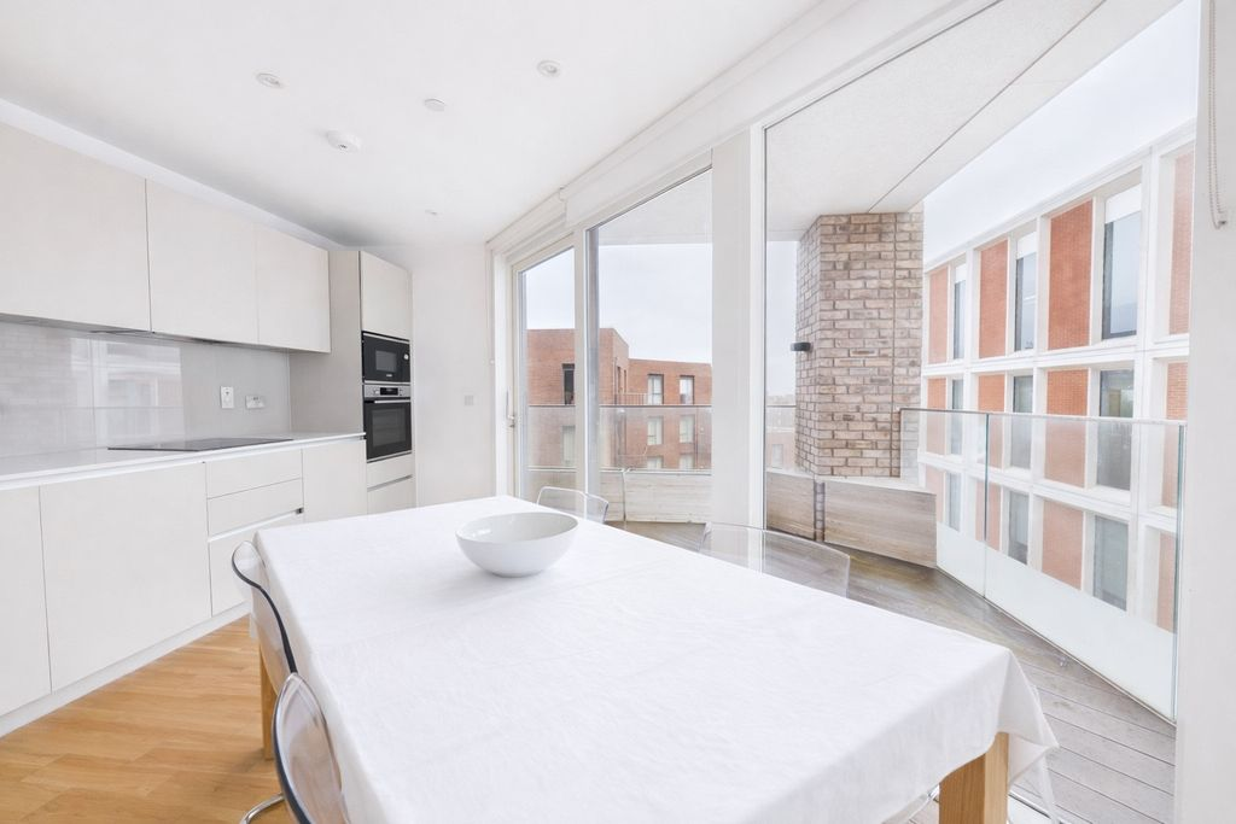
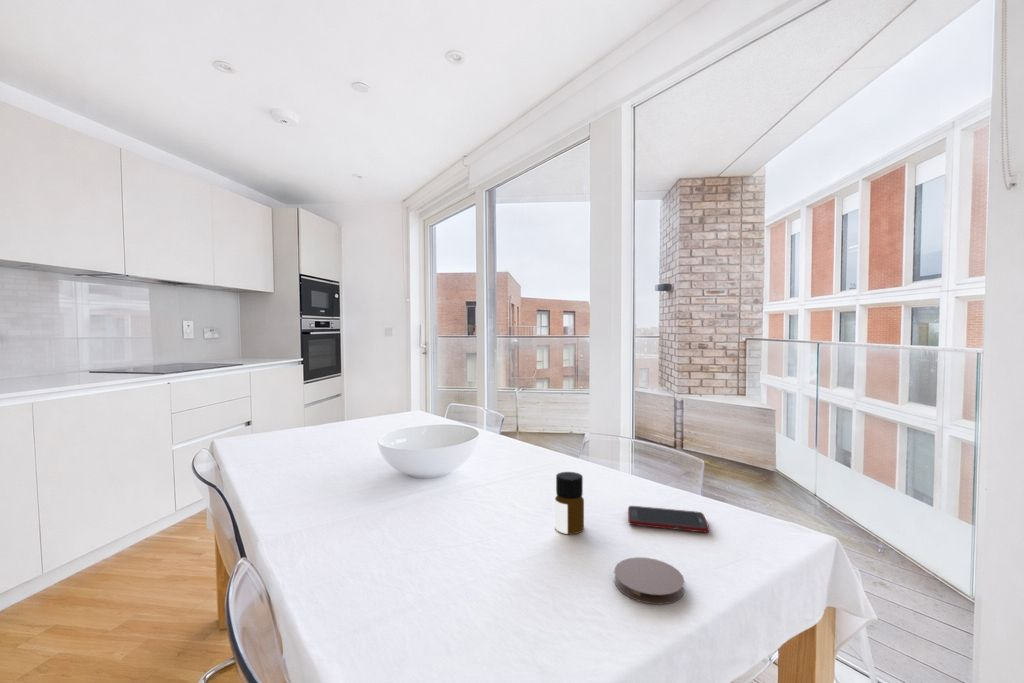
+ bottle (569, 501)
+ cell phone (666, 518)
+ coaster (648, 579)
